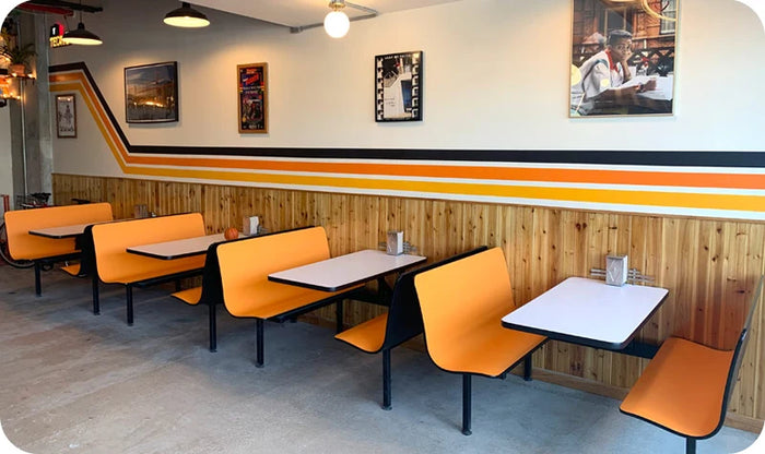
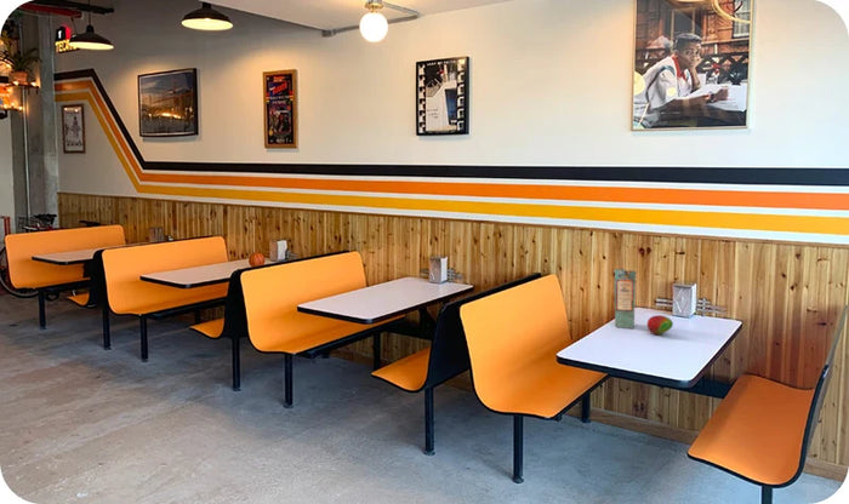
+ fruit (659, 325)
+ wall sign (626, 297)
